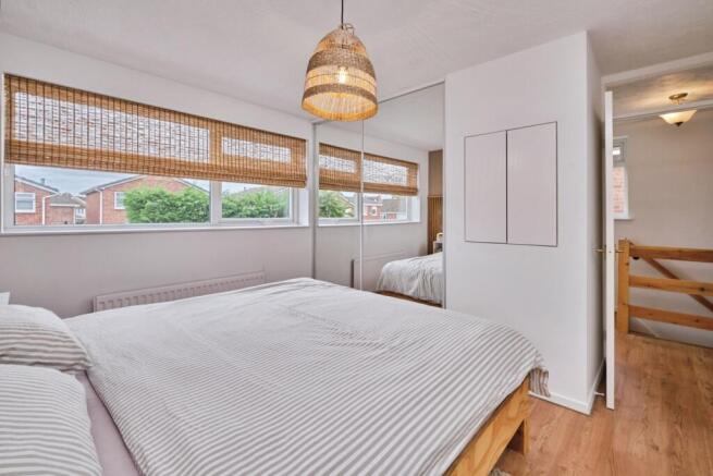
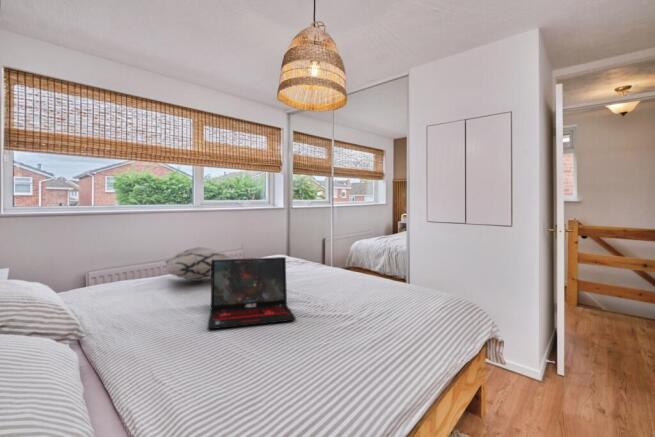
+ laptop (251, 289)
+ decorative pillow (201, 263)
